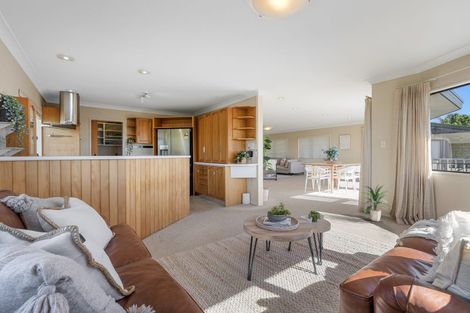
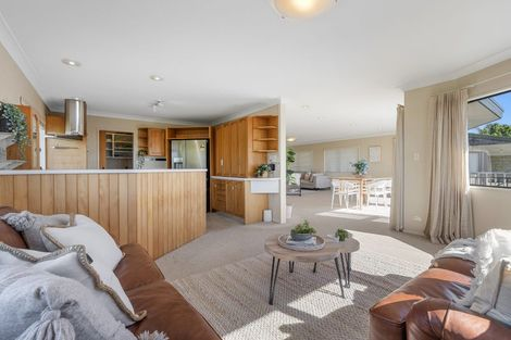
- indoor plant (374, 201)
